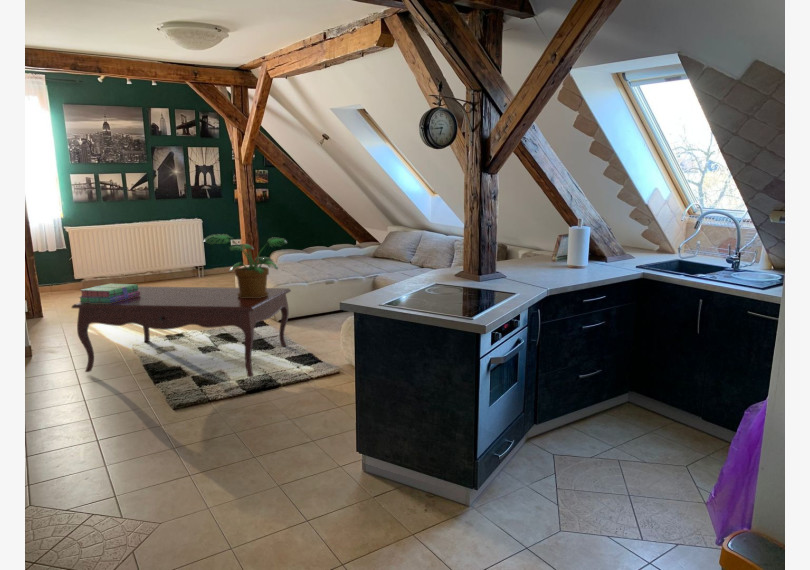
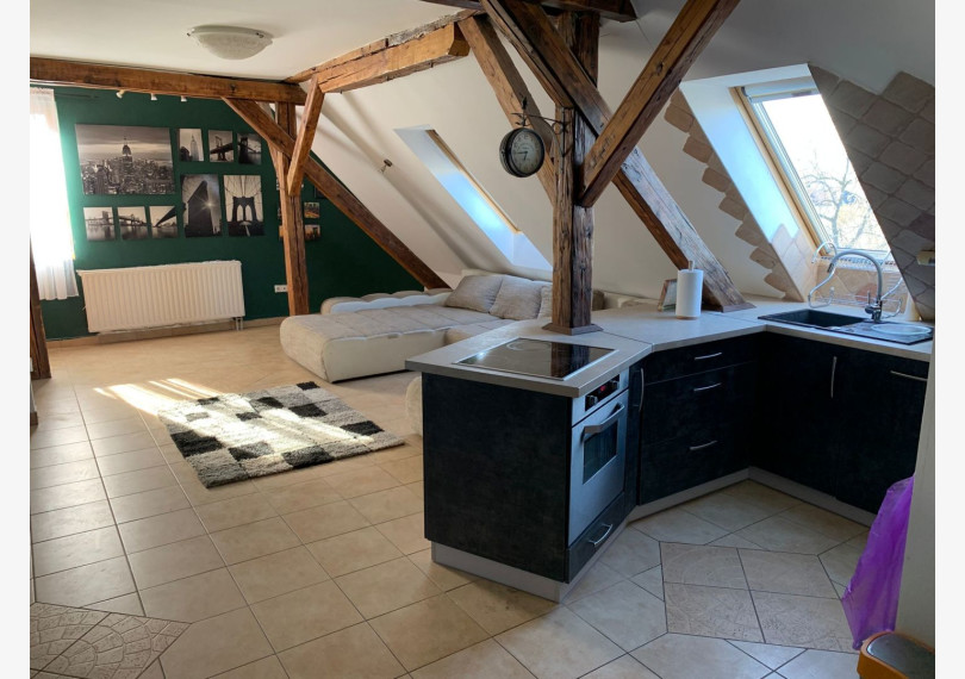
- coffee table (191, 324)
- stack of books (110, 292)
- potted plant (249, 264)
